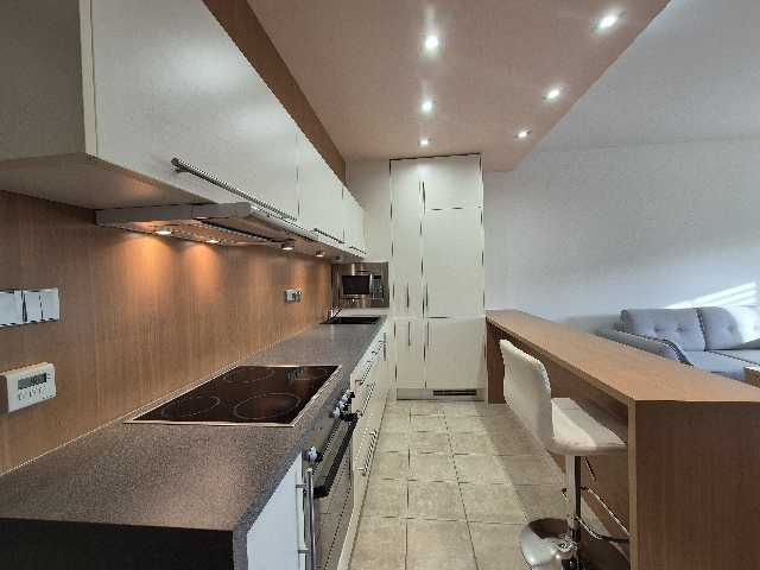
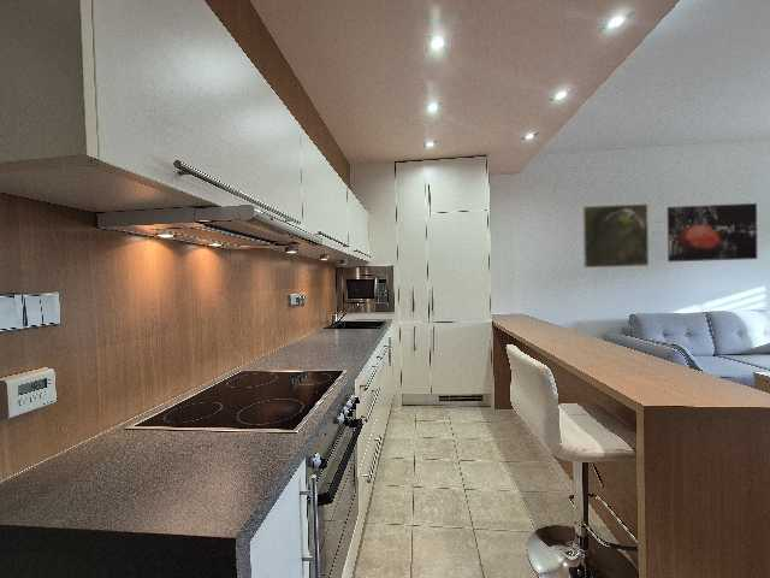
+ wall art (711, 232)
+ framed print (615, 236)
